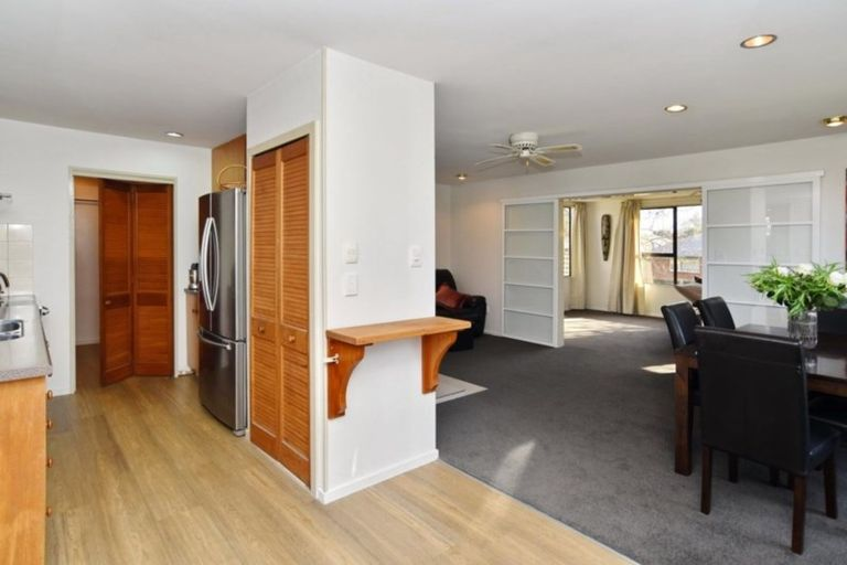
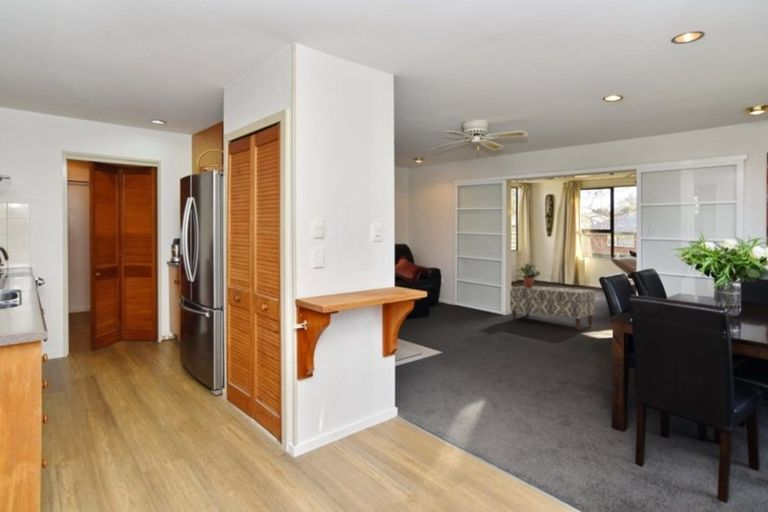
+ bench (550, 306)
+ potted plant (528, 275)
